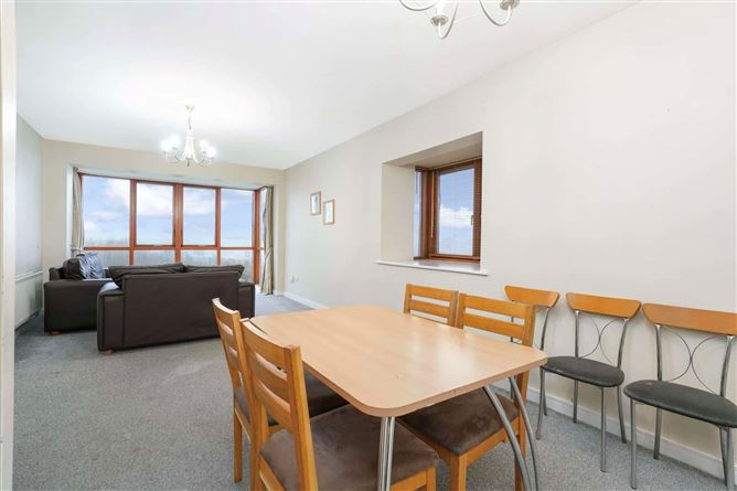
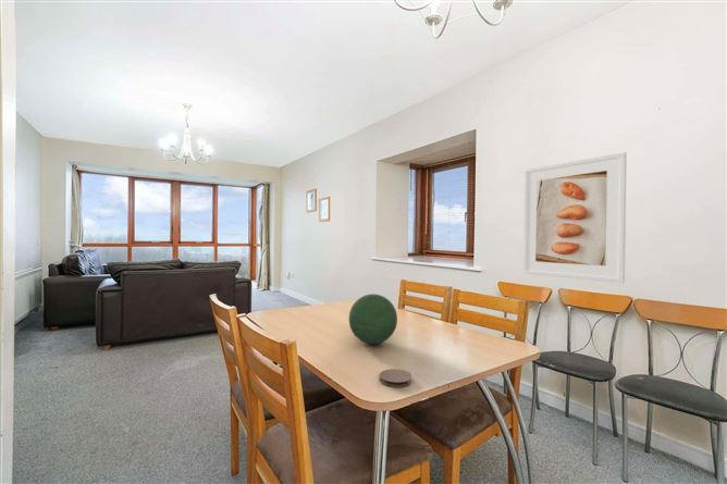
+ coaster (395, 377)
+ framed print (568, 220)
+ decorative orb (372, 319)
